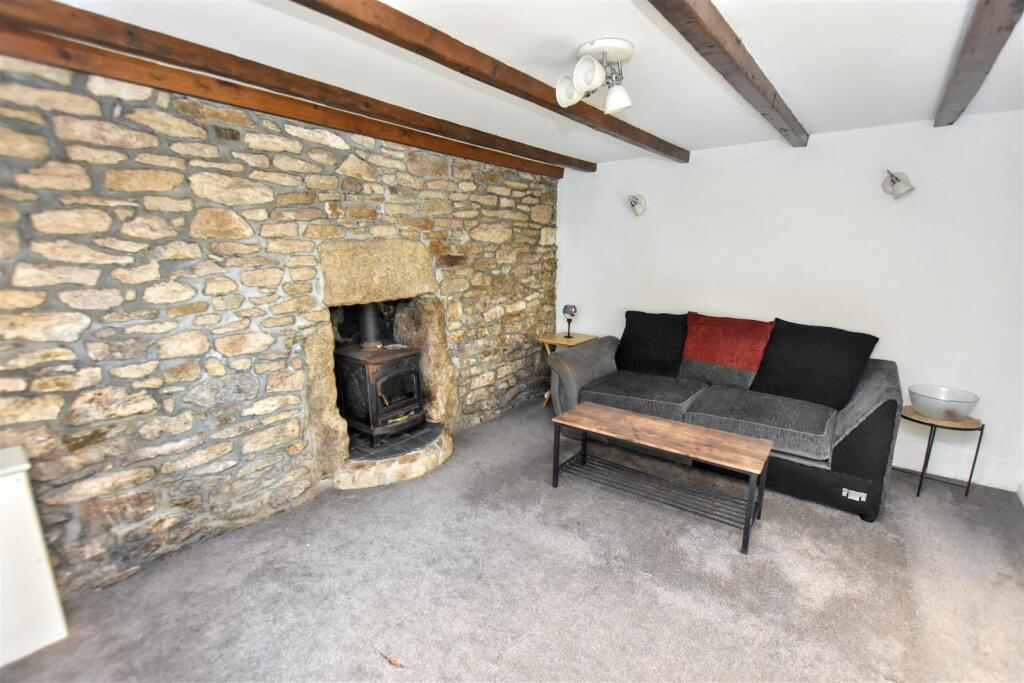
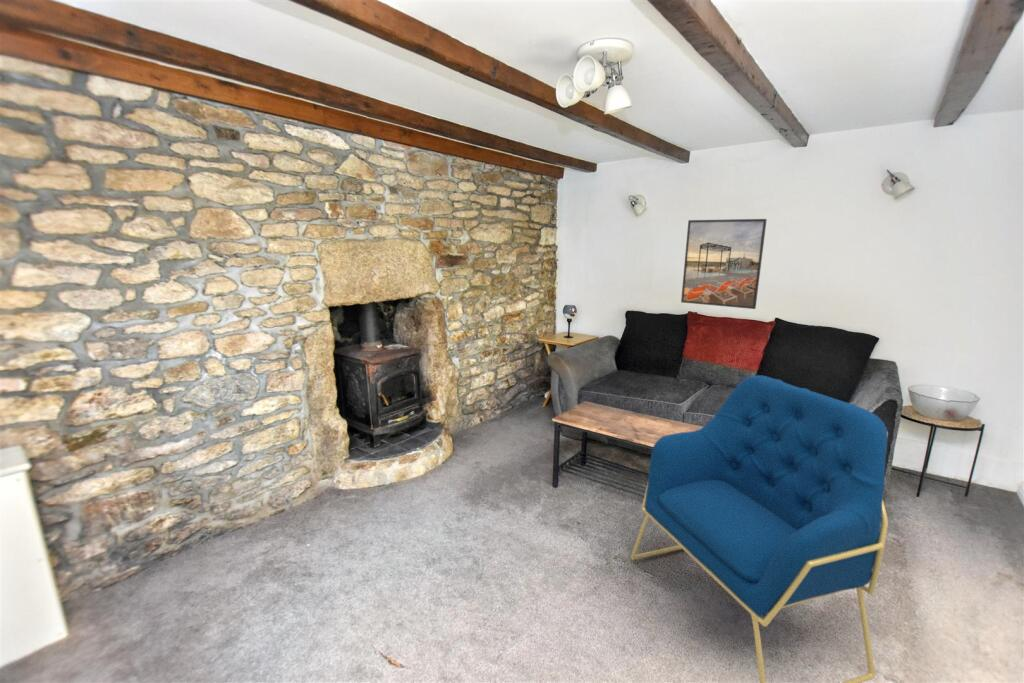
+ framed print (721, 263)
+ armchair (747, 507)
